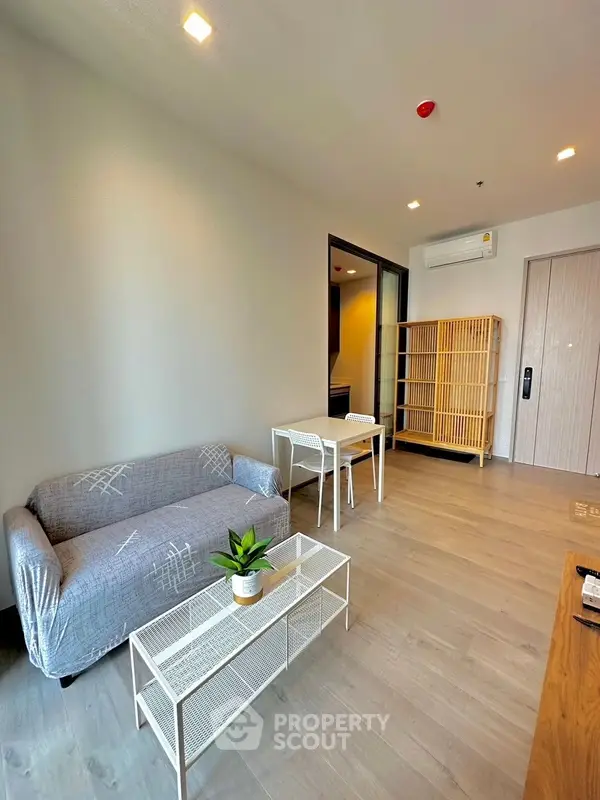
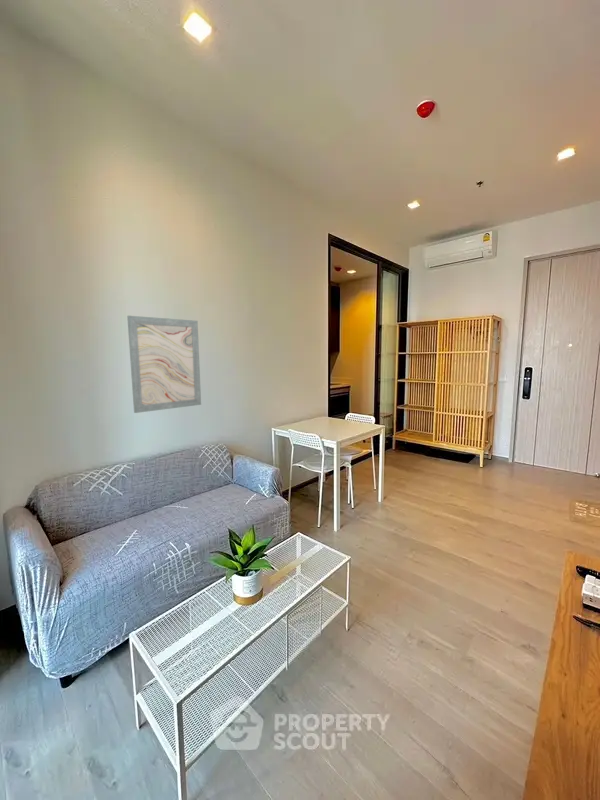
+ wall art (167, 364)
